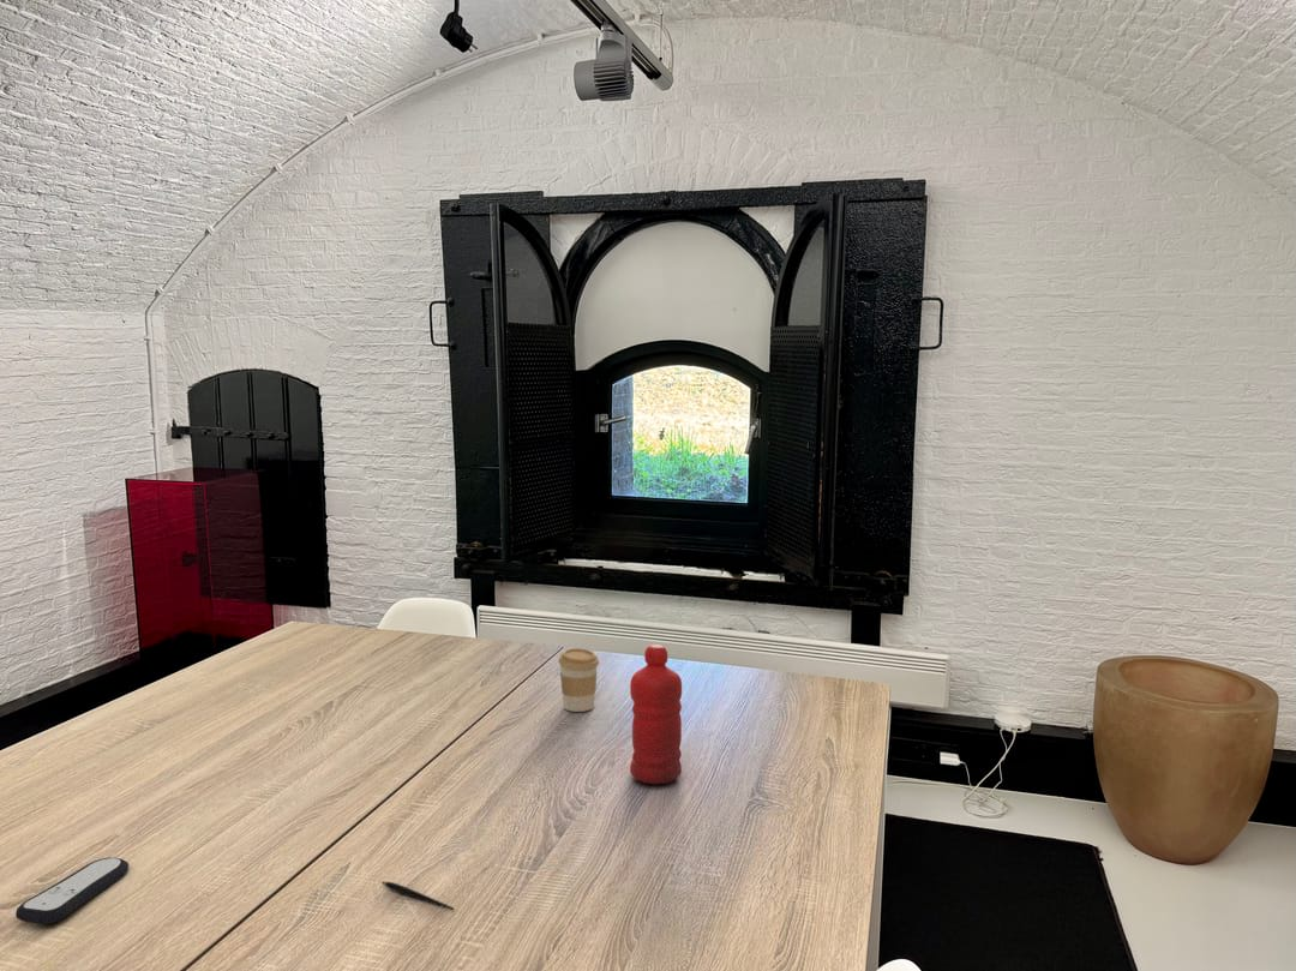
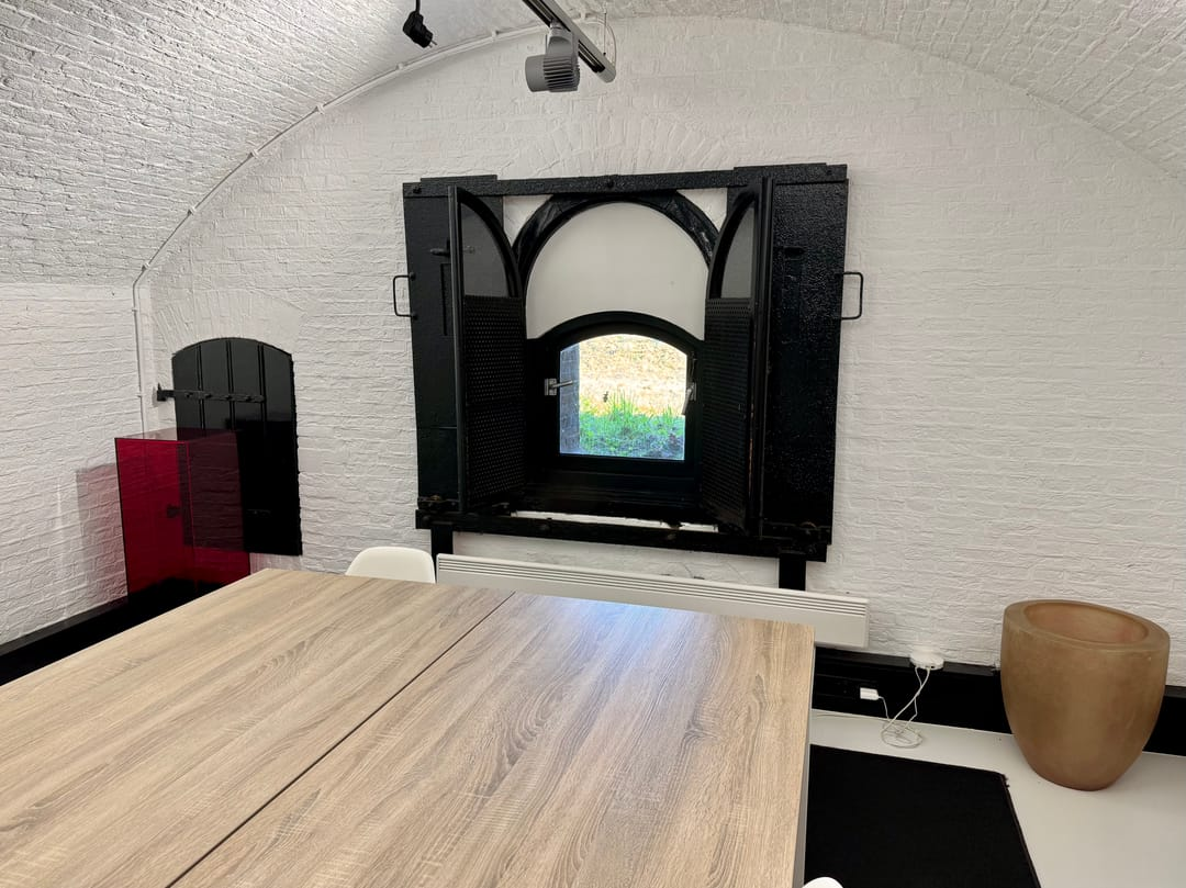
- water bottle (655, 712)
- remote control (77, 888)
- coffee cup (578, 678)
- pen (416, 894)
